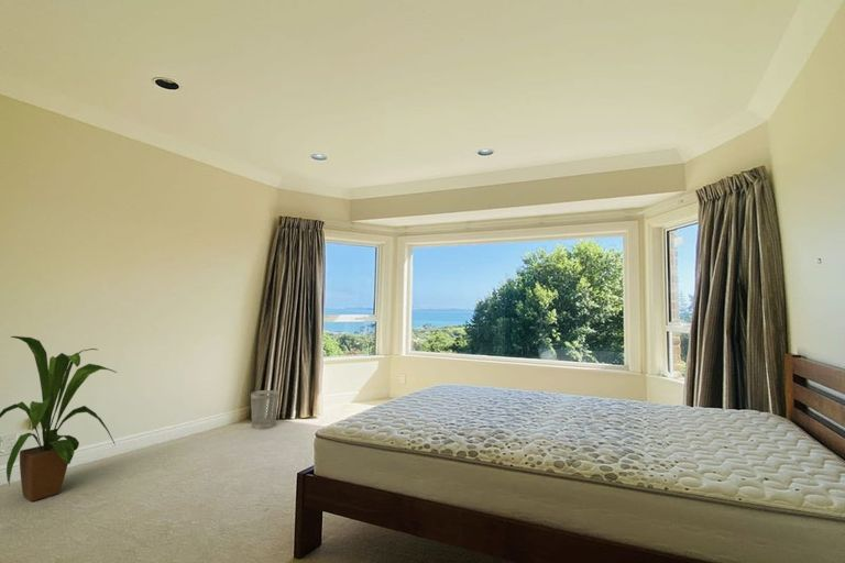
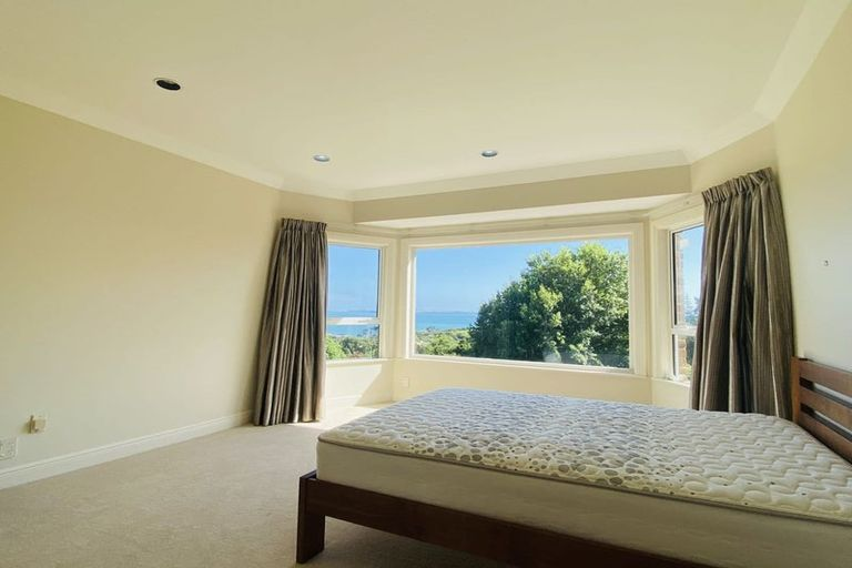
- house plant (65, 408)
- wastebasket (263, 409)
